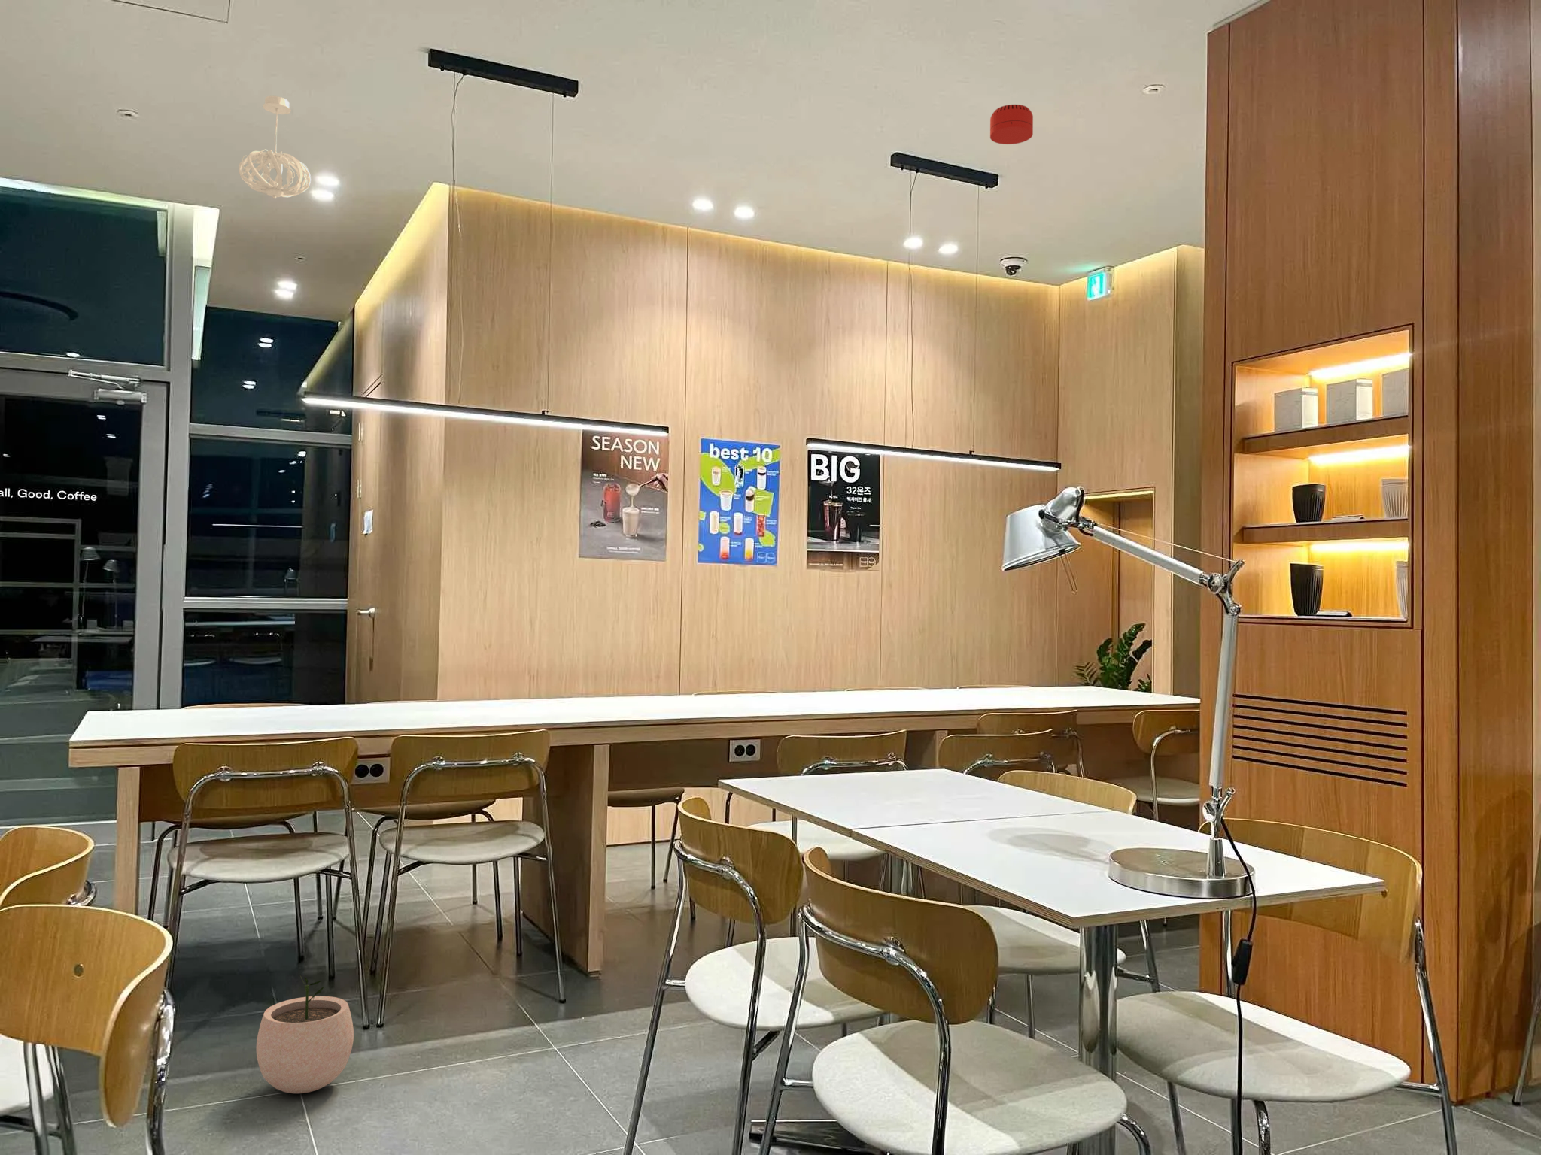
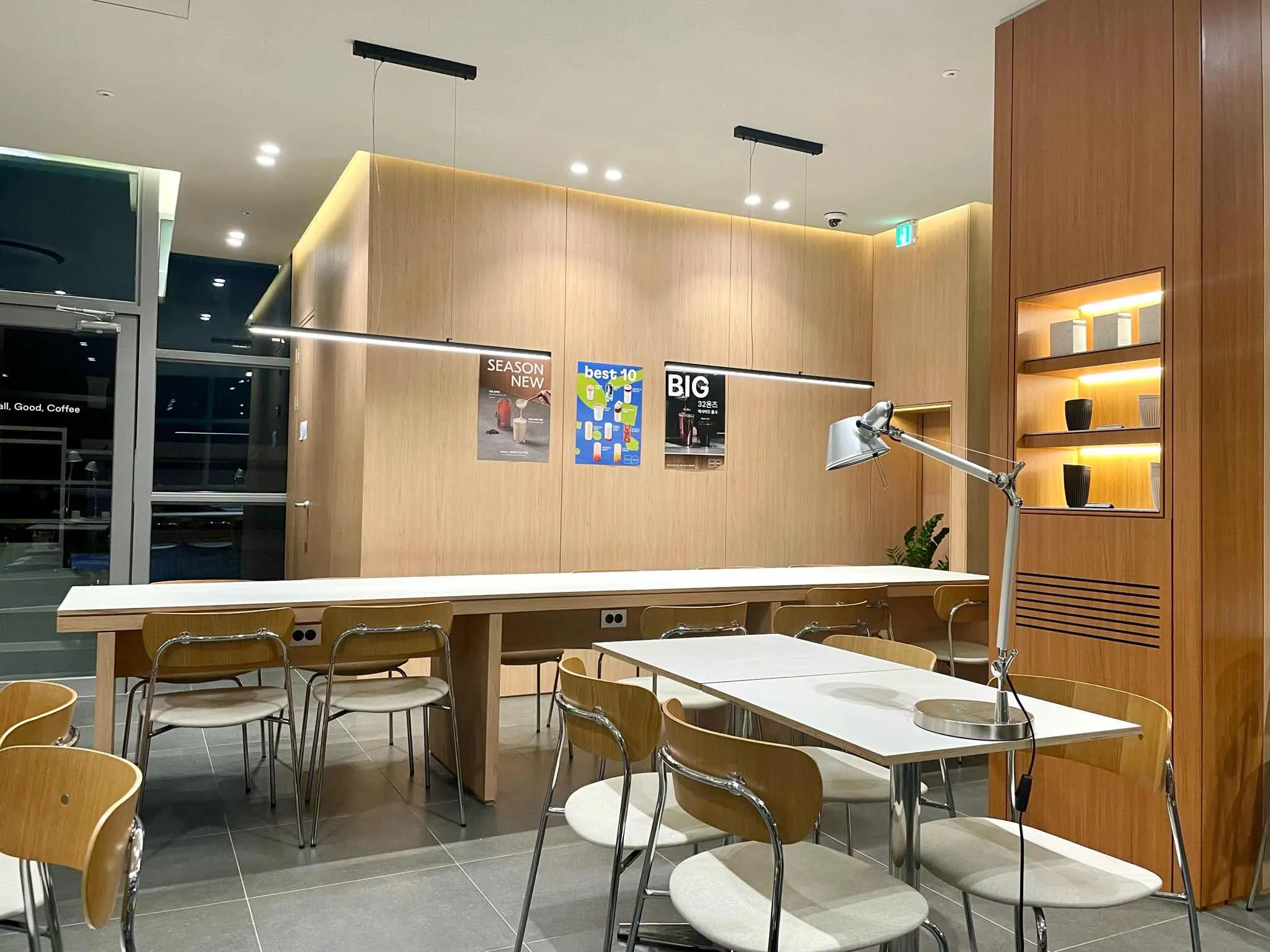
- pendant light (275, 149)
- smoke detector (1011, 124)
- plant pot (306, 1031)
